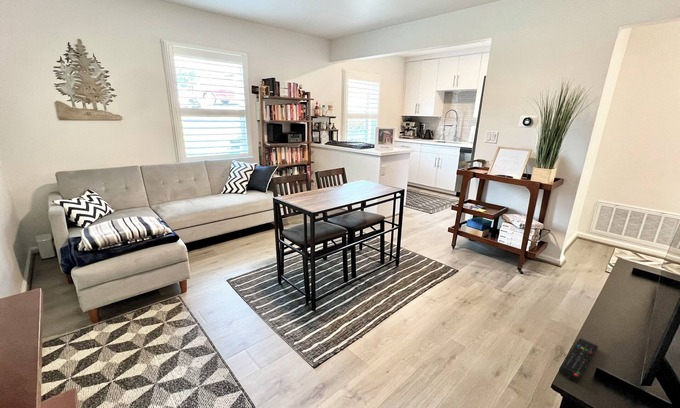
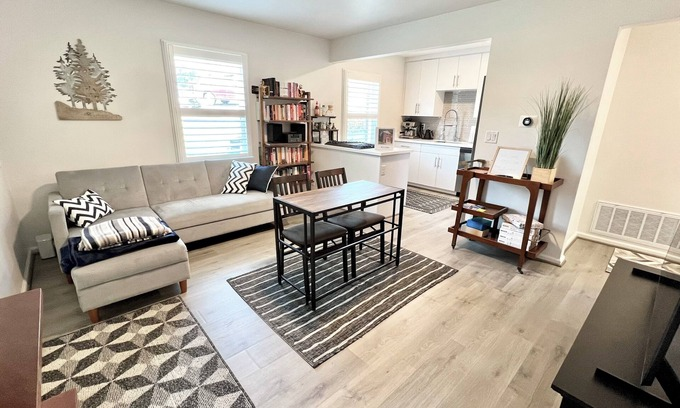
- remote control (579, 358)
